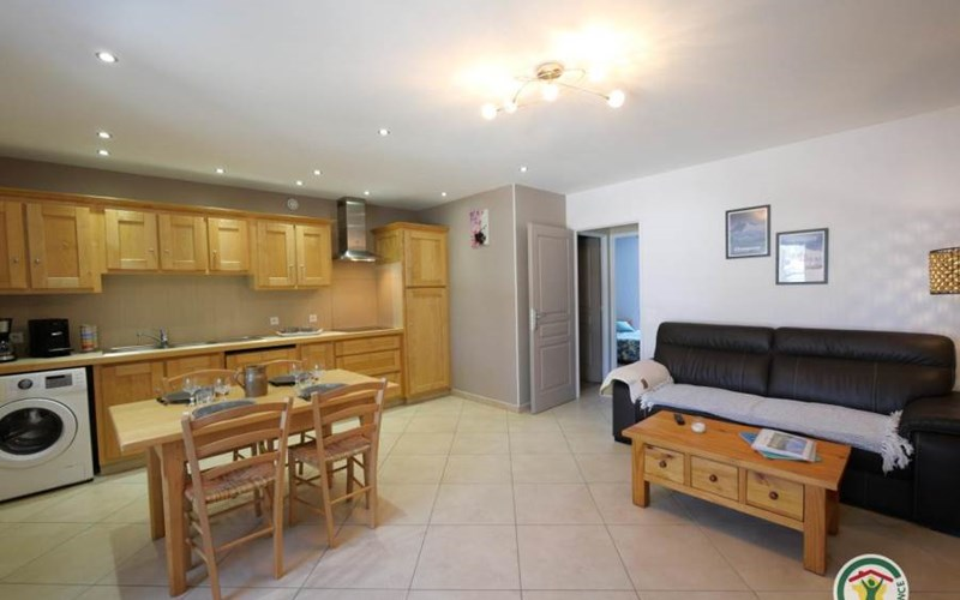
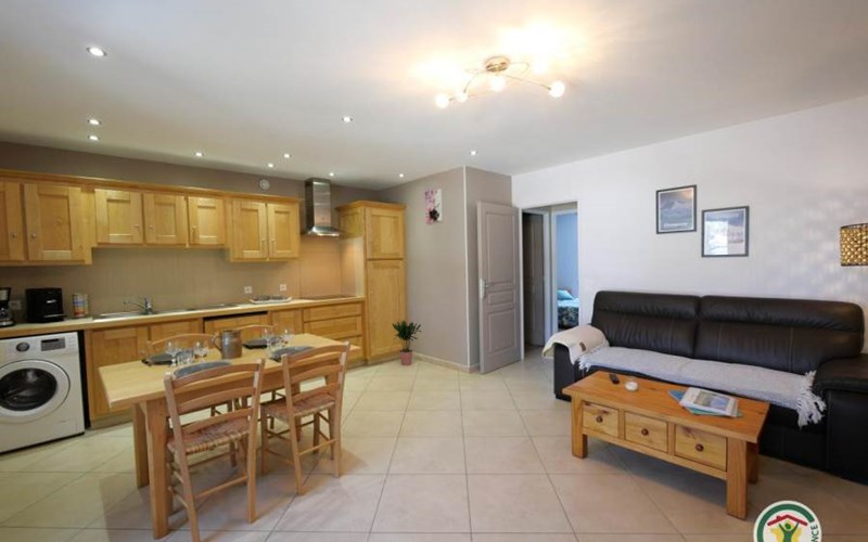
+ potted plant (409, 340)
